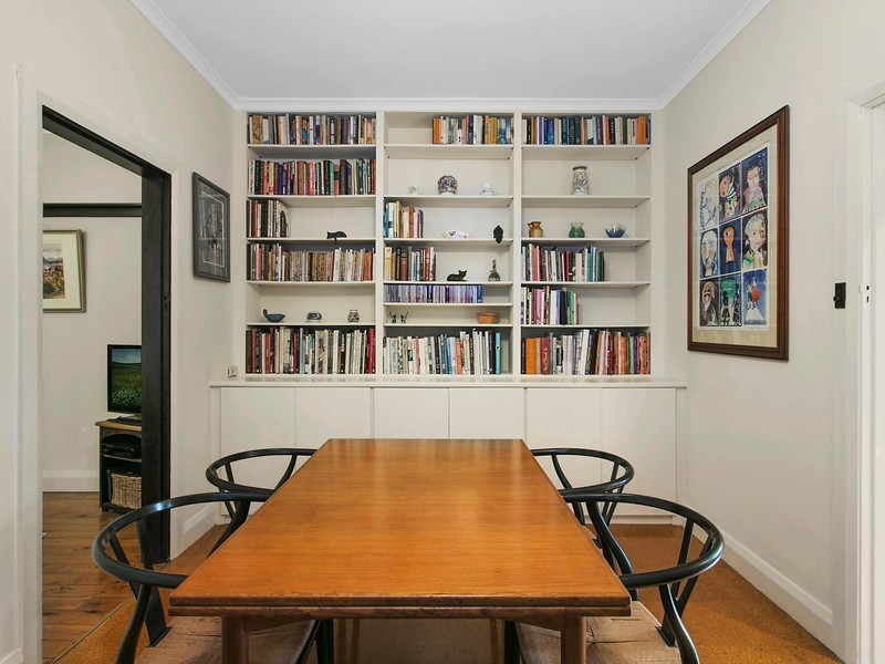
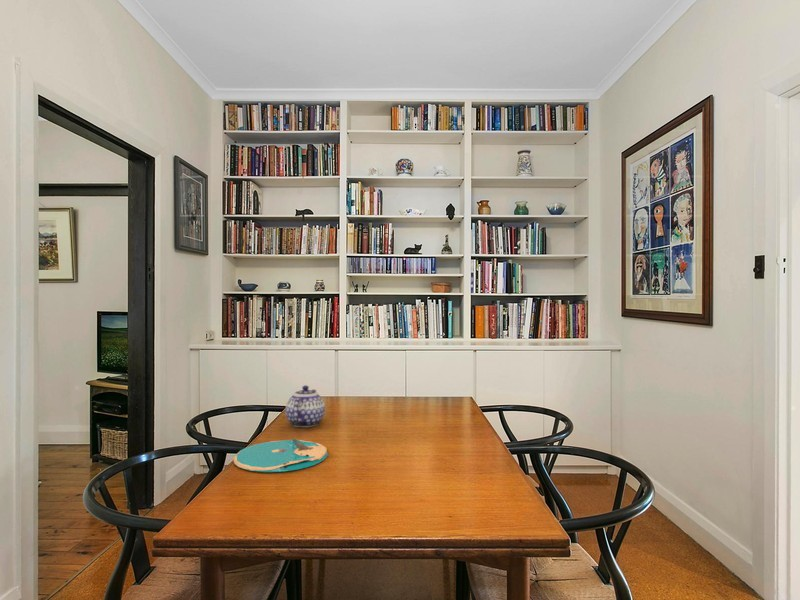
+ teapot (305, 405)
+ plate (281, 448)
